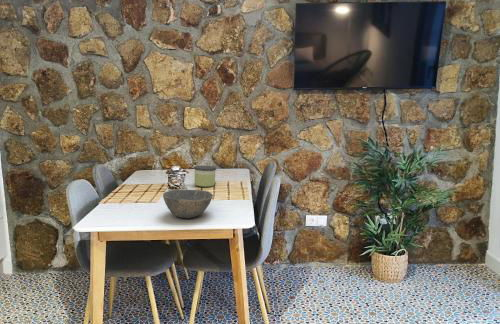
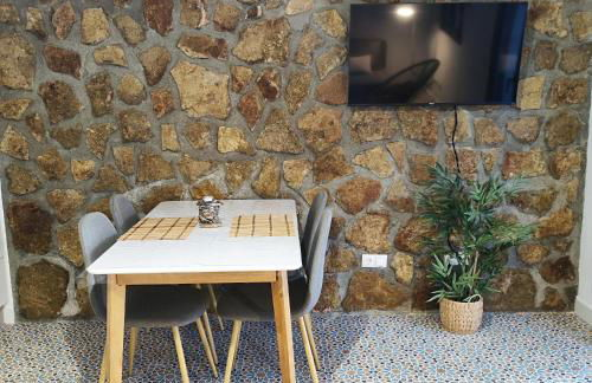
- candle (204, 176)
- bowl (187, 204)
